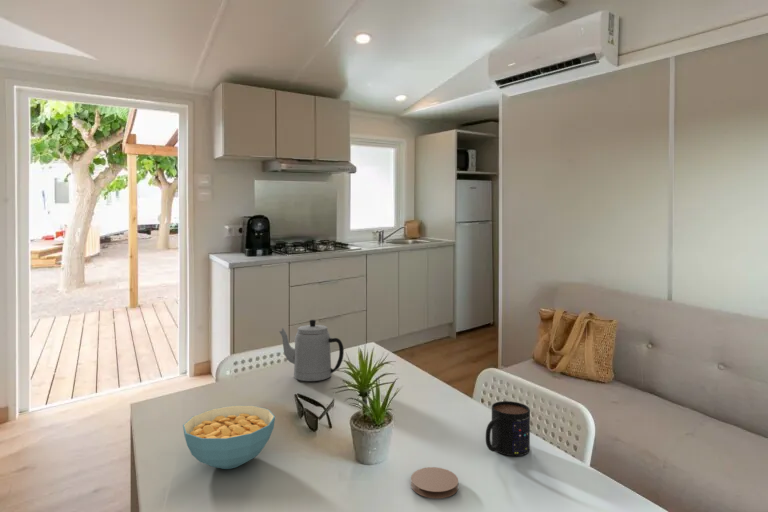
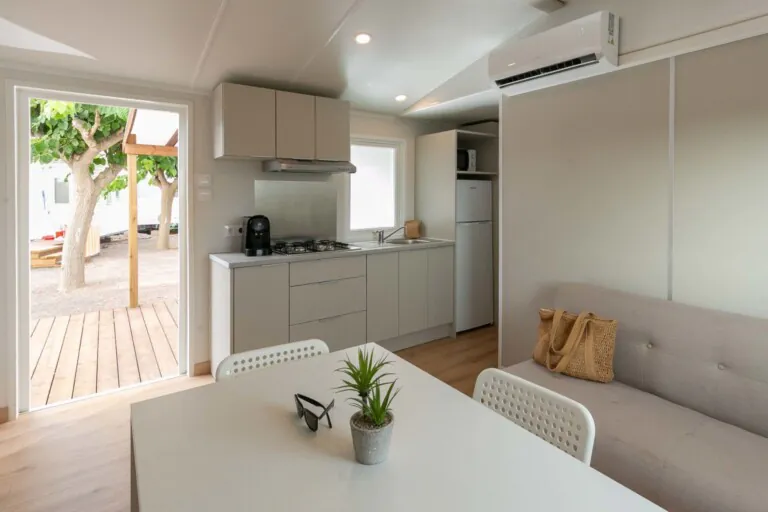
- coaster (434, 482)
- cereal bowl (230, 441)
- teapot (310, 347)
- mug (504, 430)
